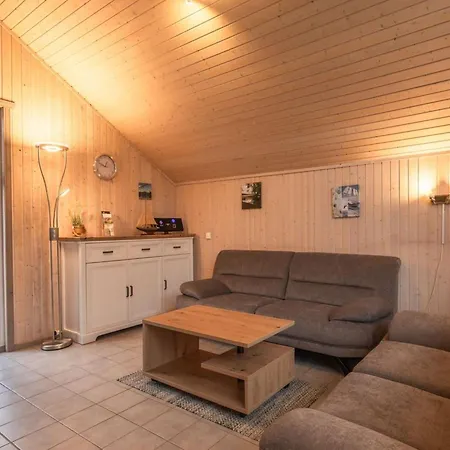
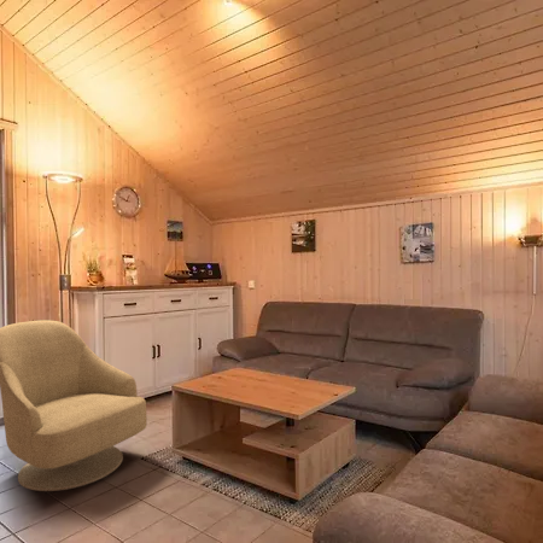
+ armchair (65, 395)
